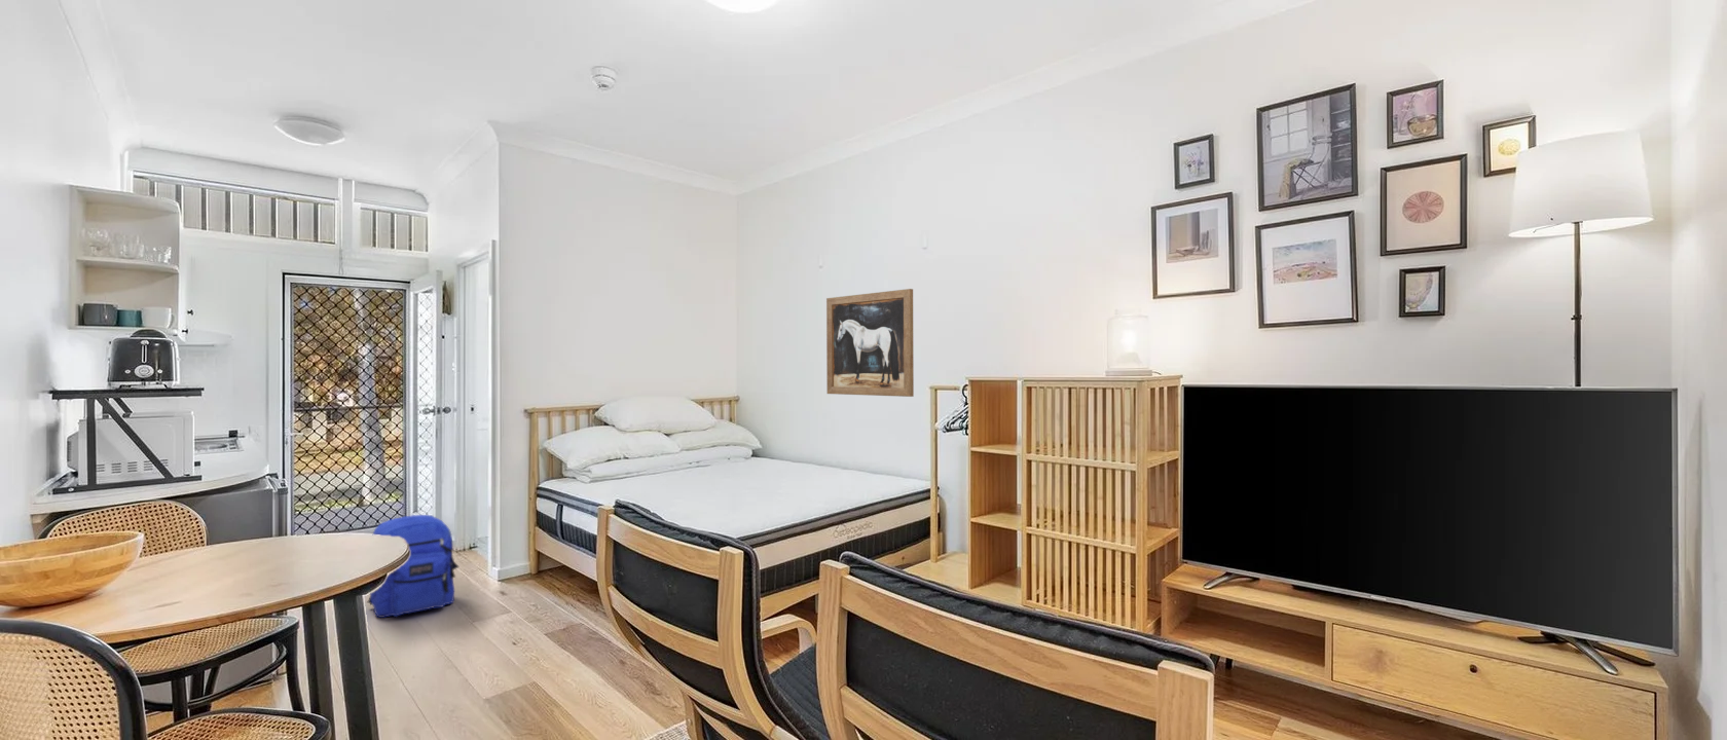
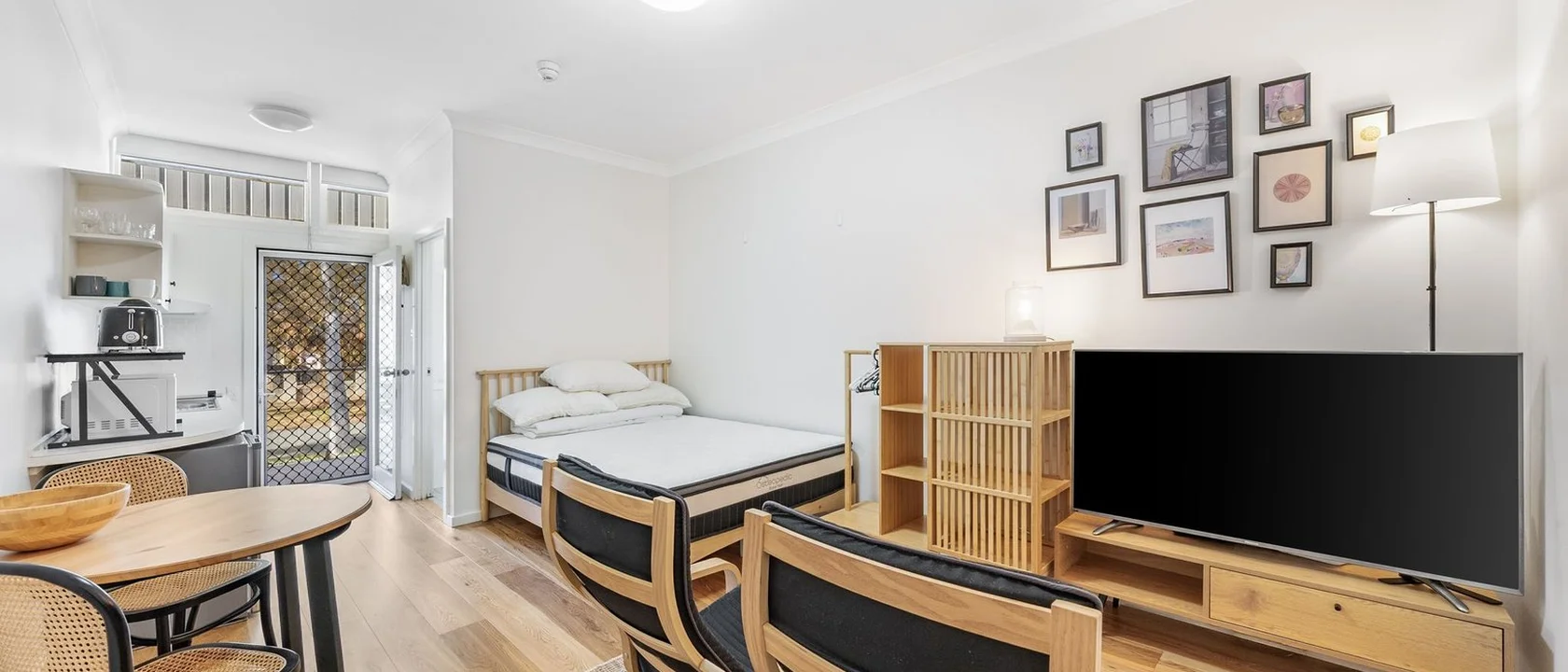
- wall art (867, 345)
- backpack (417, 563)
